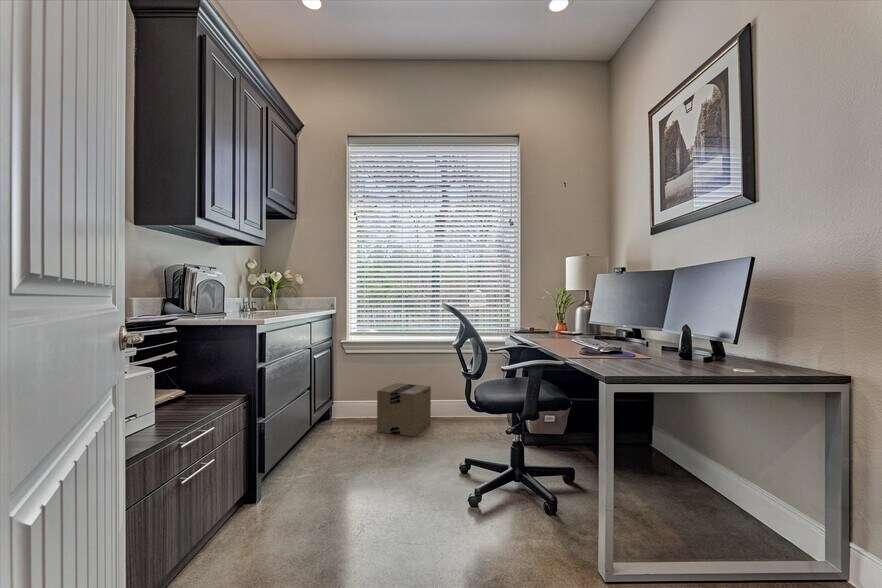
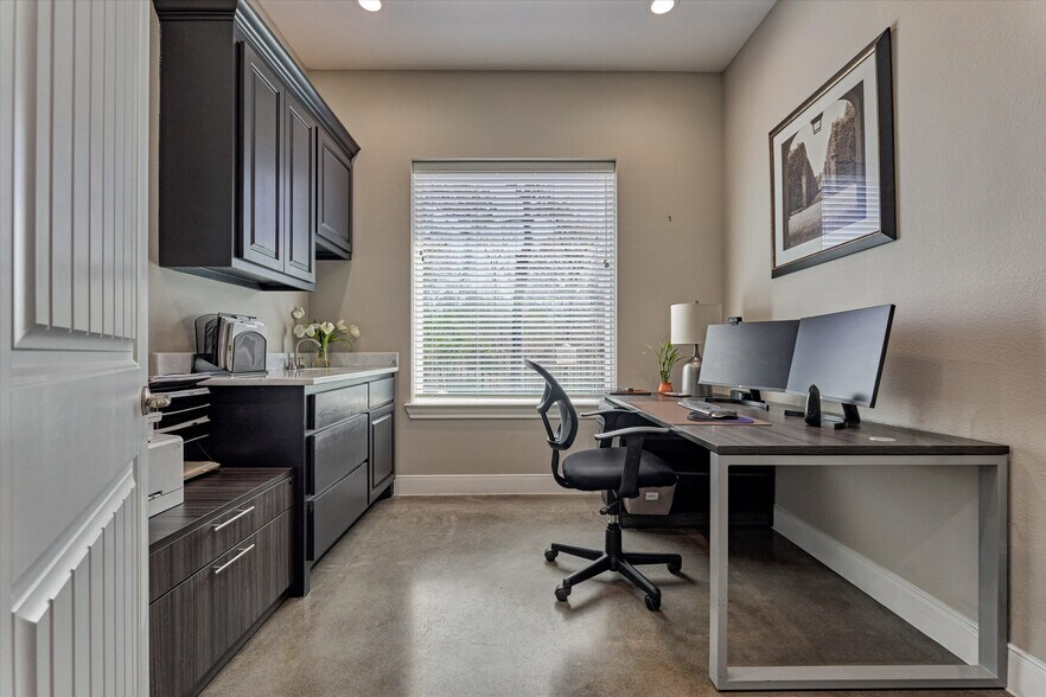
- cardboard box (404, 408)
